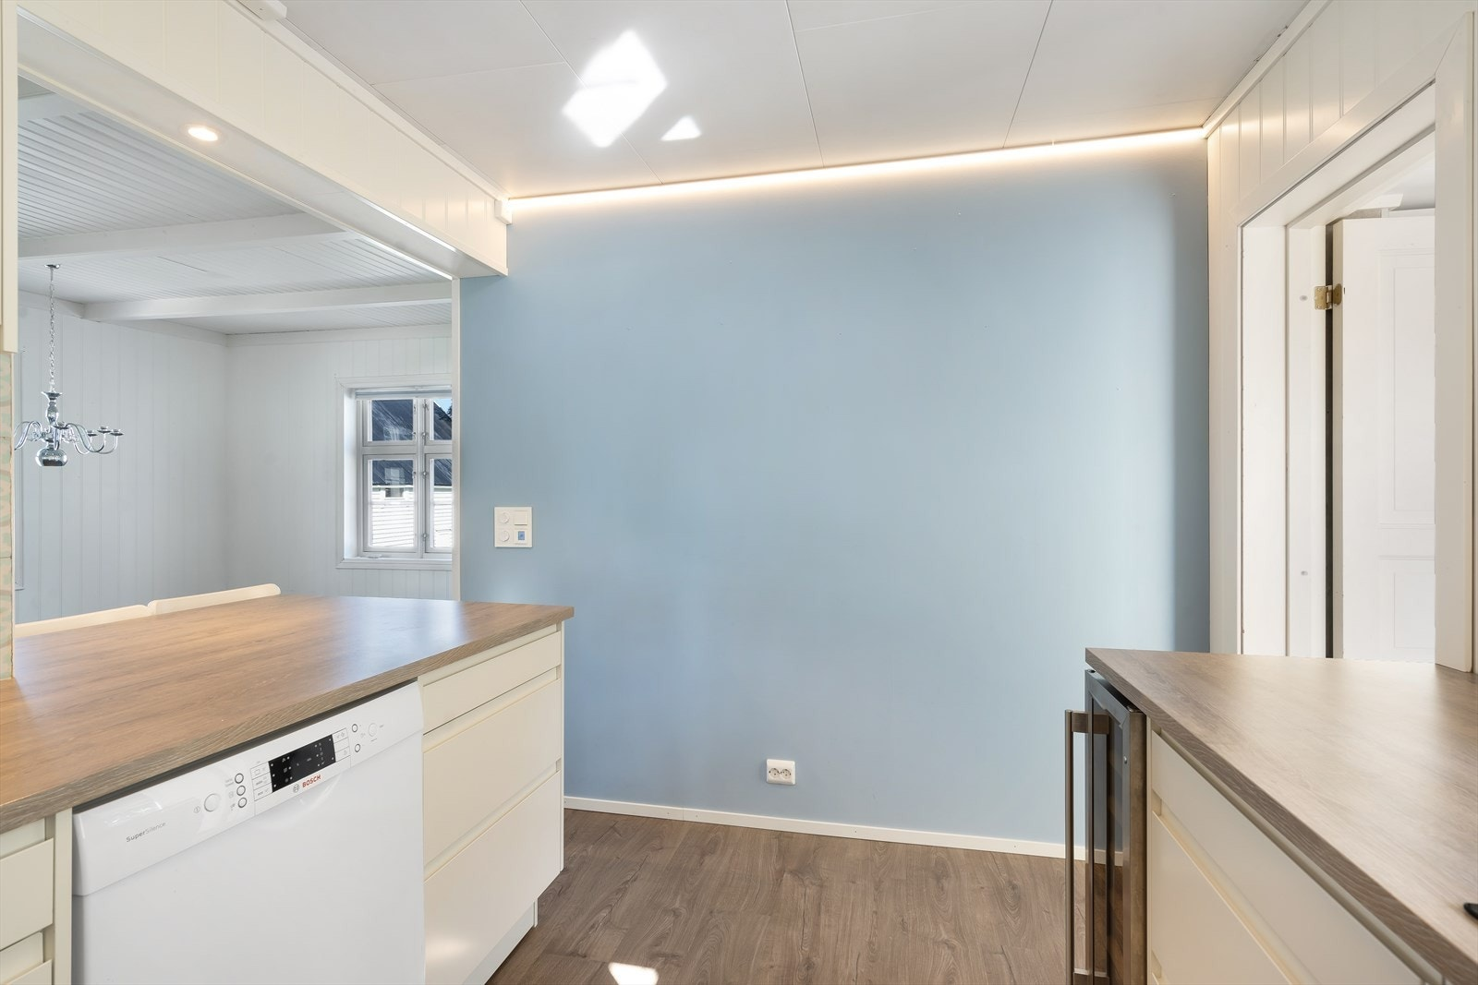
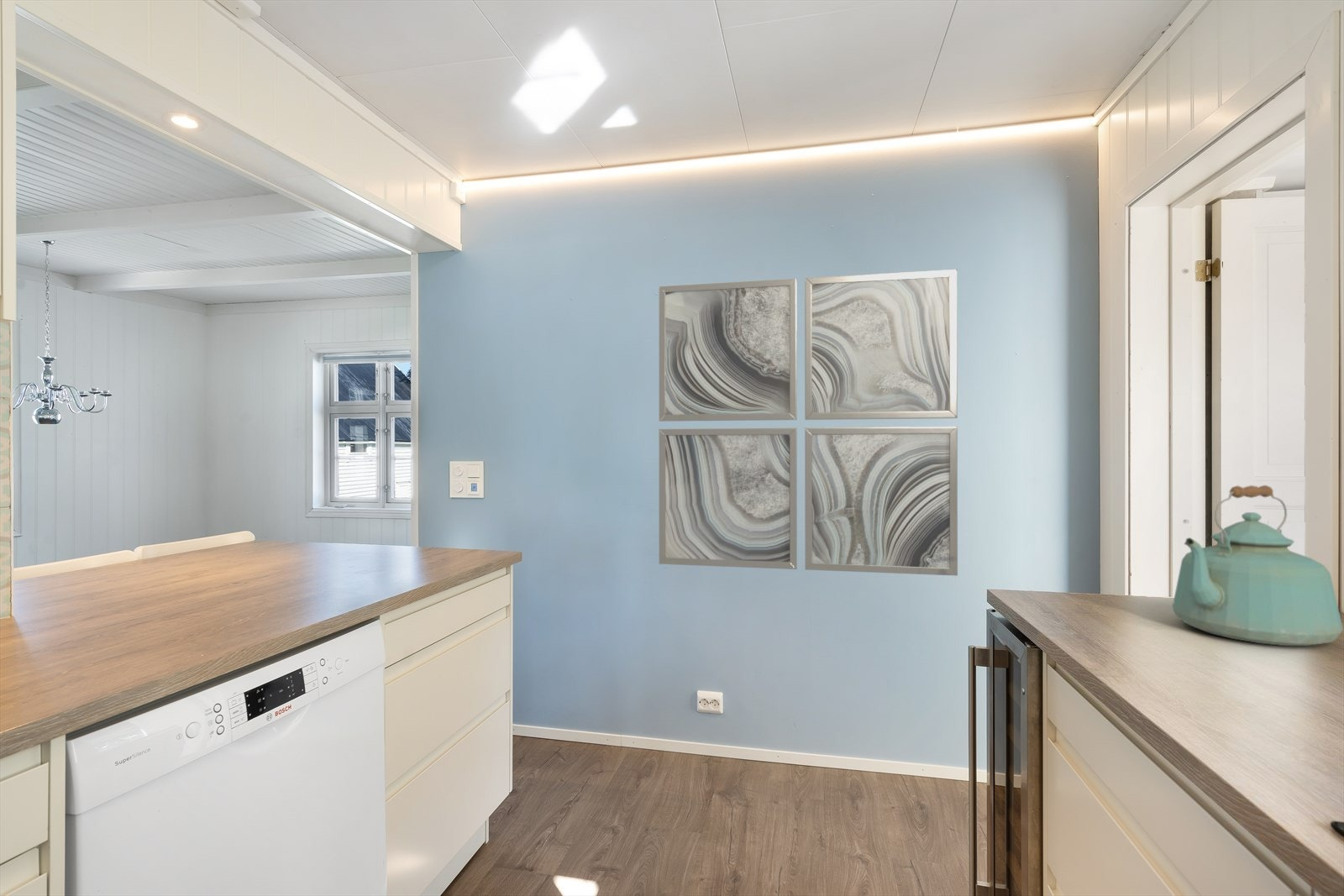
+ kettle (1242, 558)
+ wall art (805, 427)
